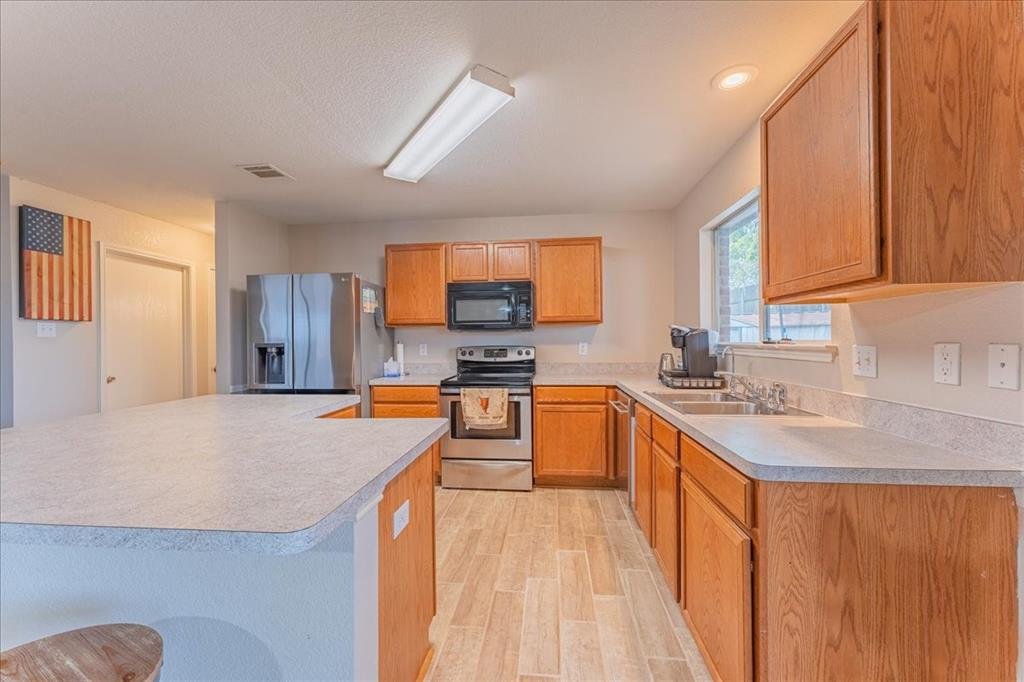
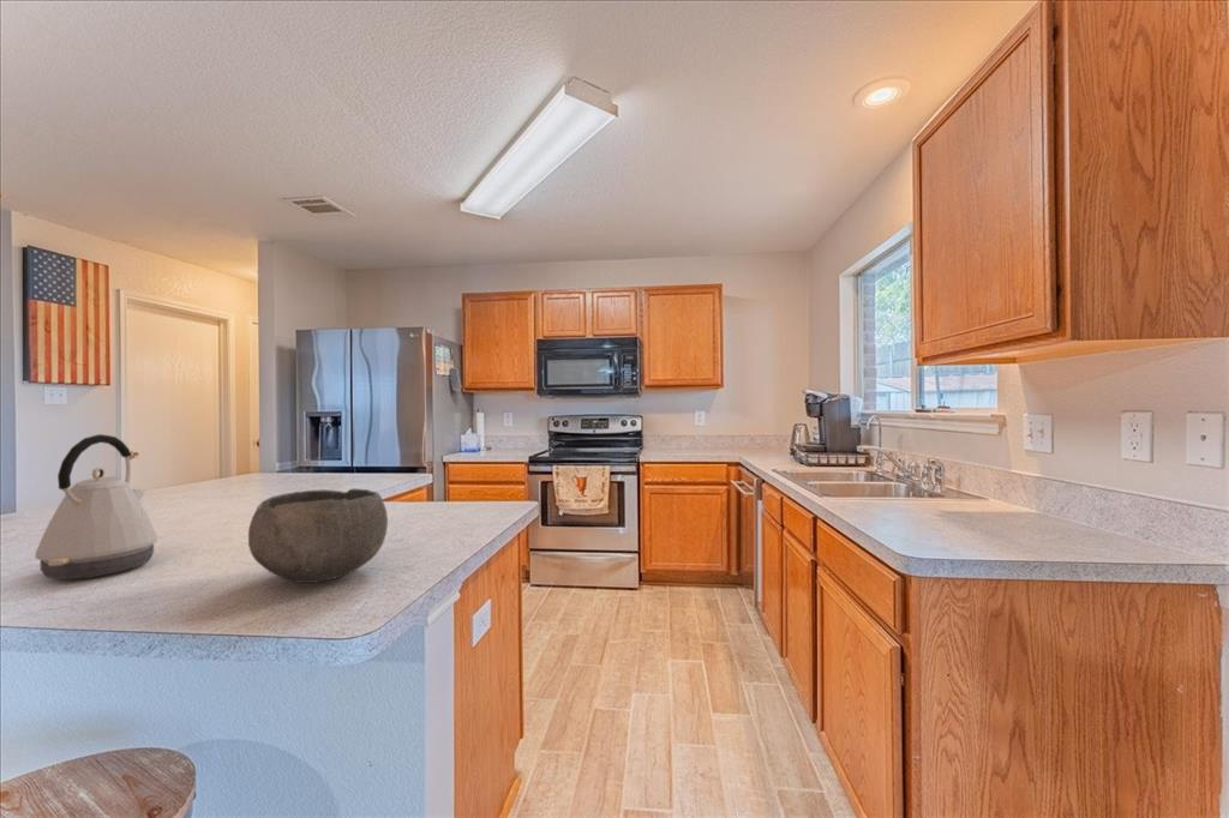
+ bowl (322, 535)
+ kettle (102, 501)
